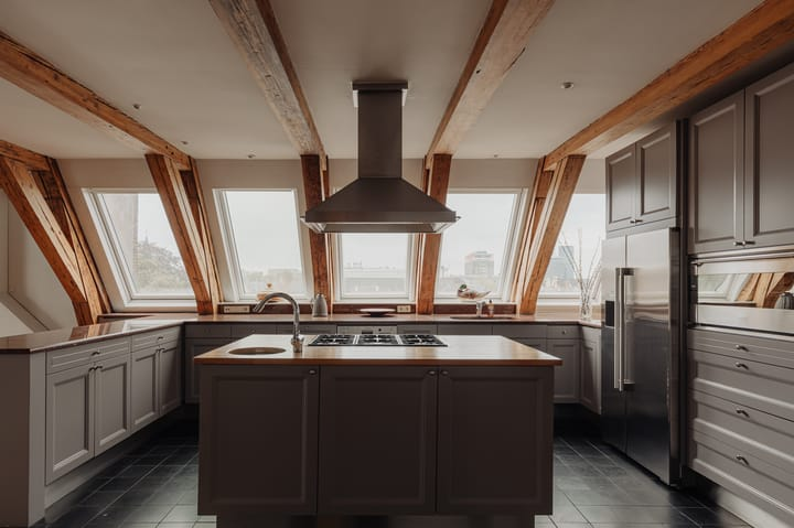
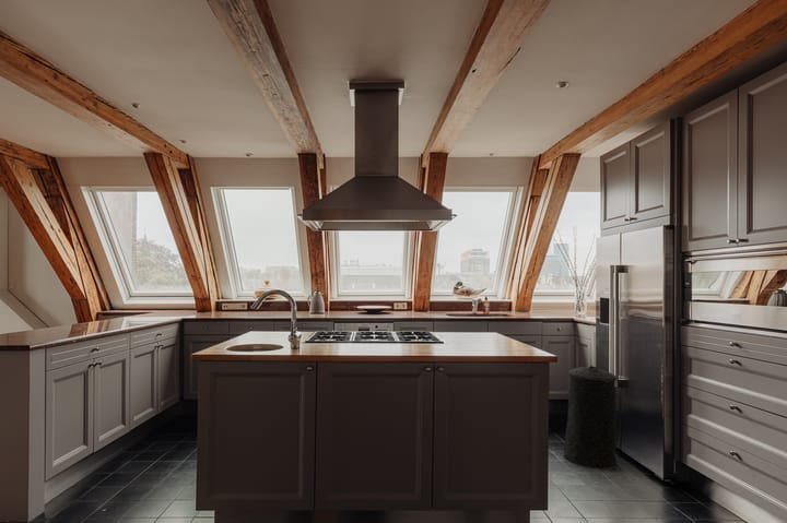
+ trash can (587, 409)
